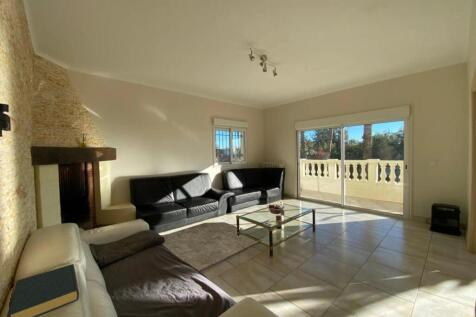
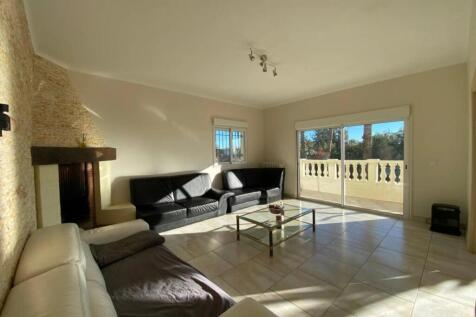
- hardback book (47, 289)
- rug (196, 242)
